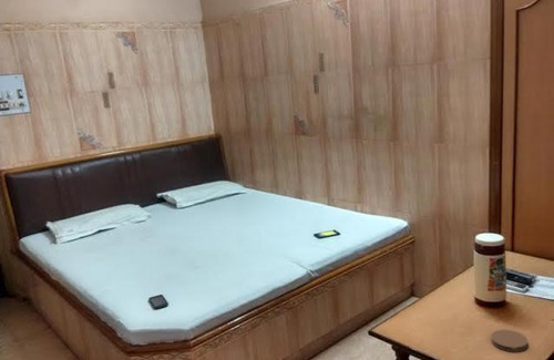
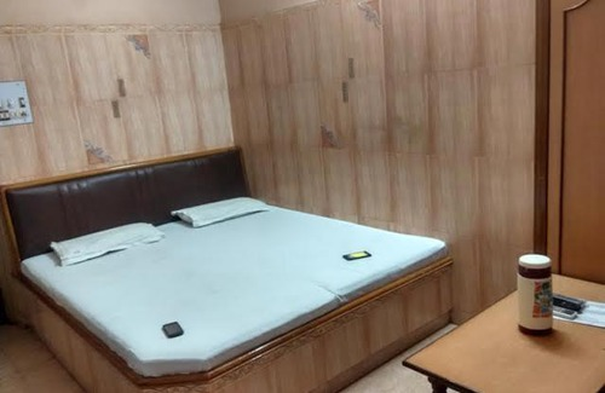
- coaster (509, 340)
